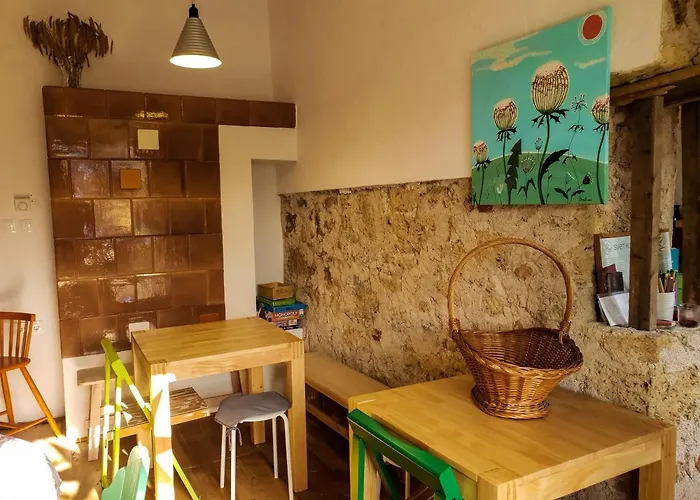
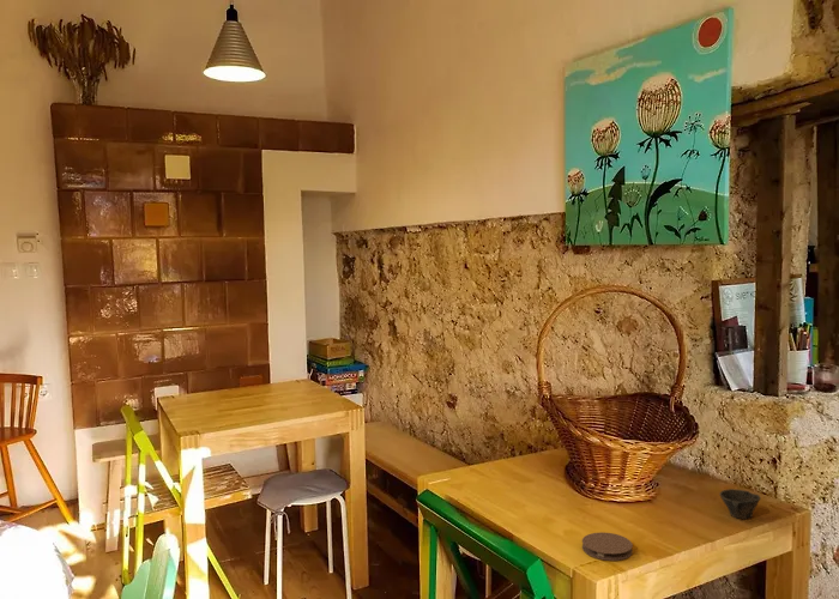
+ cup (738, 506)
+ coaster (606, 545)
